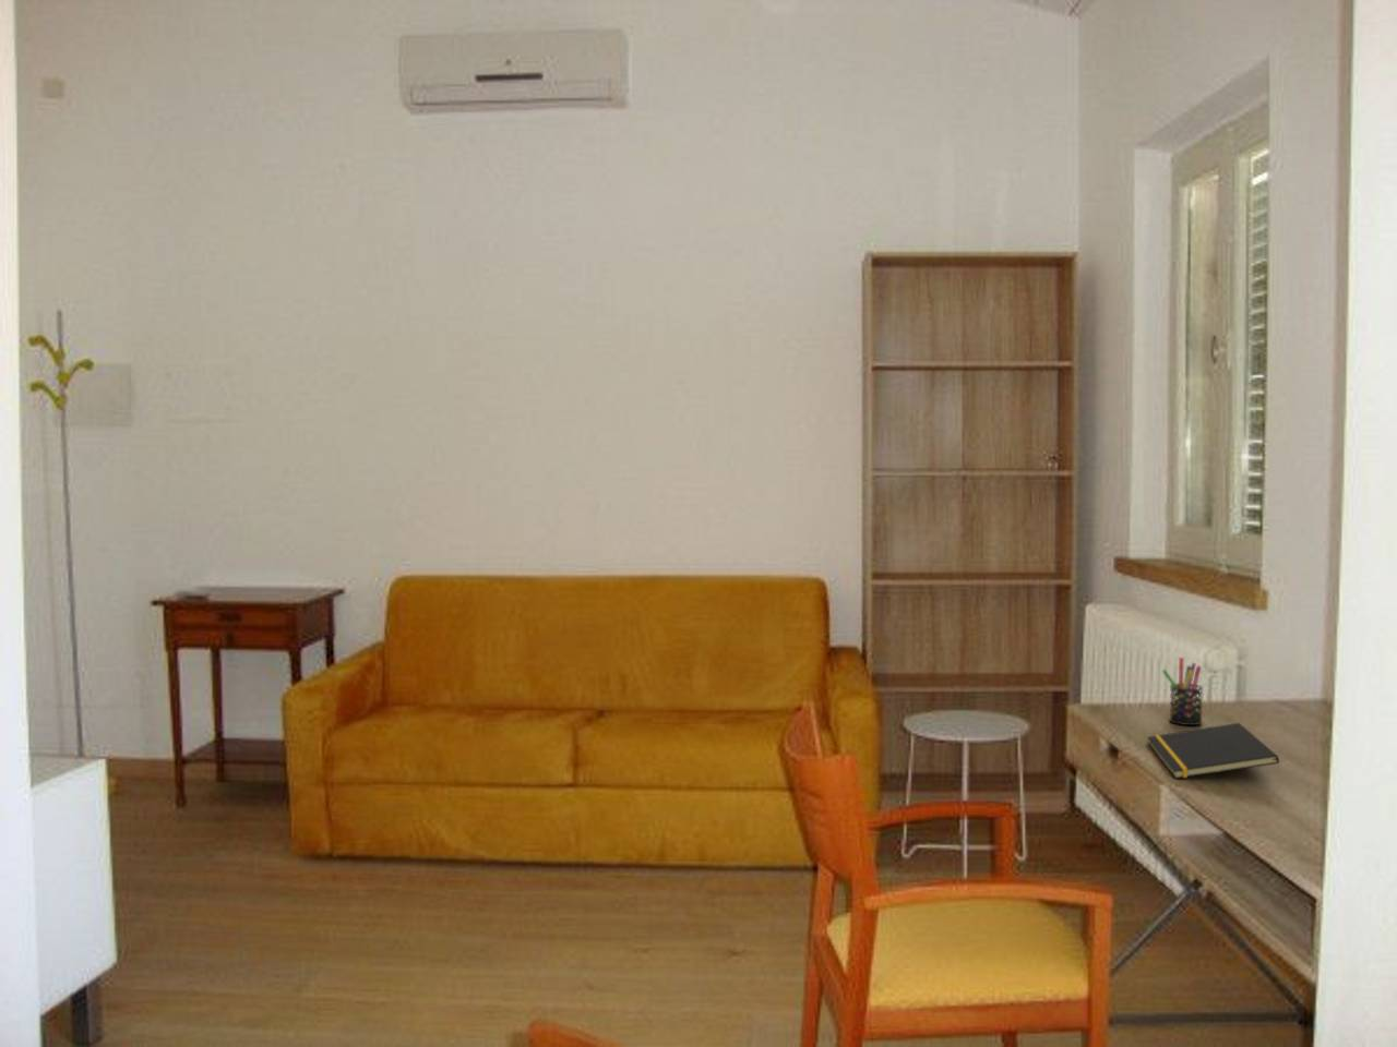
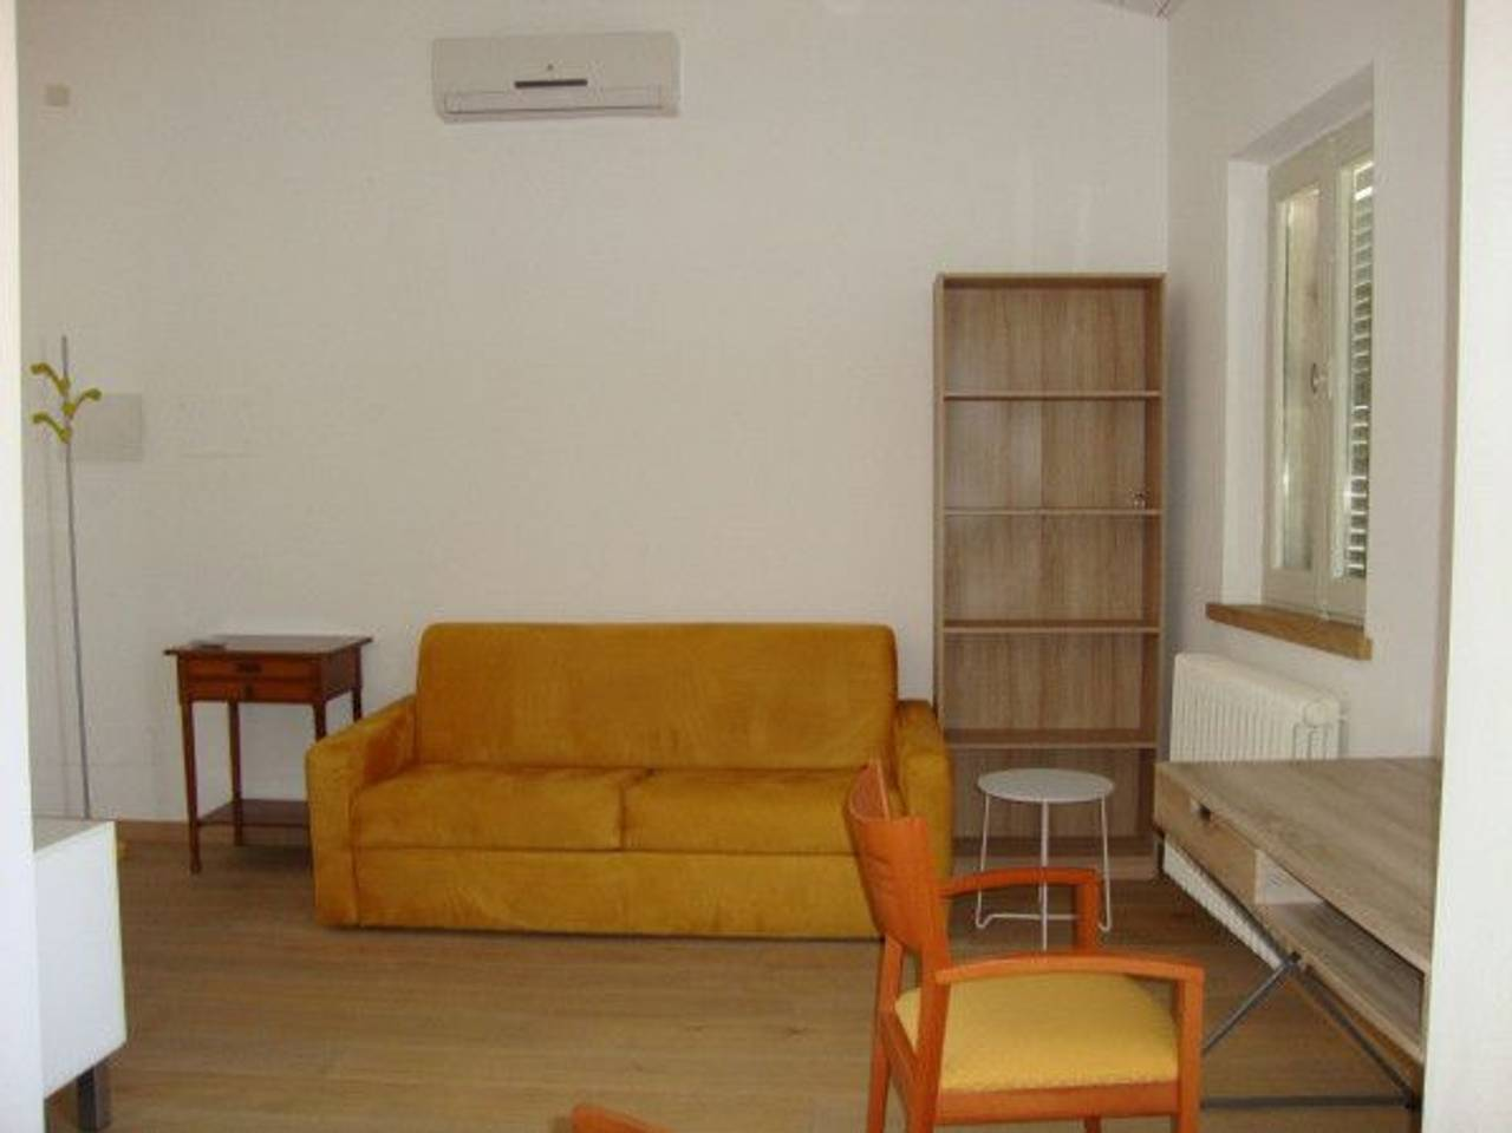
- notepad (1208, 749)
- pen holder (1181, 691)
